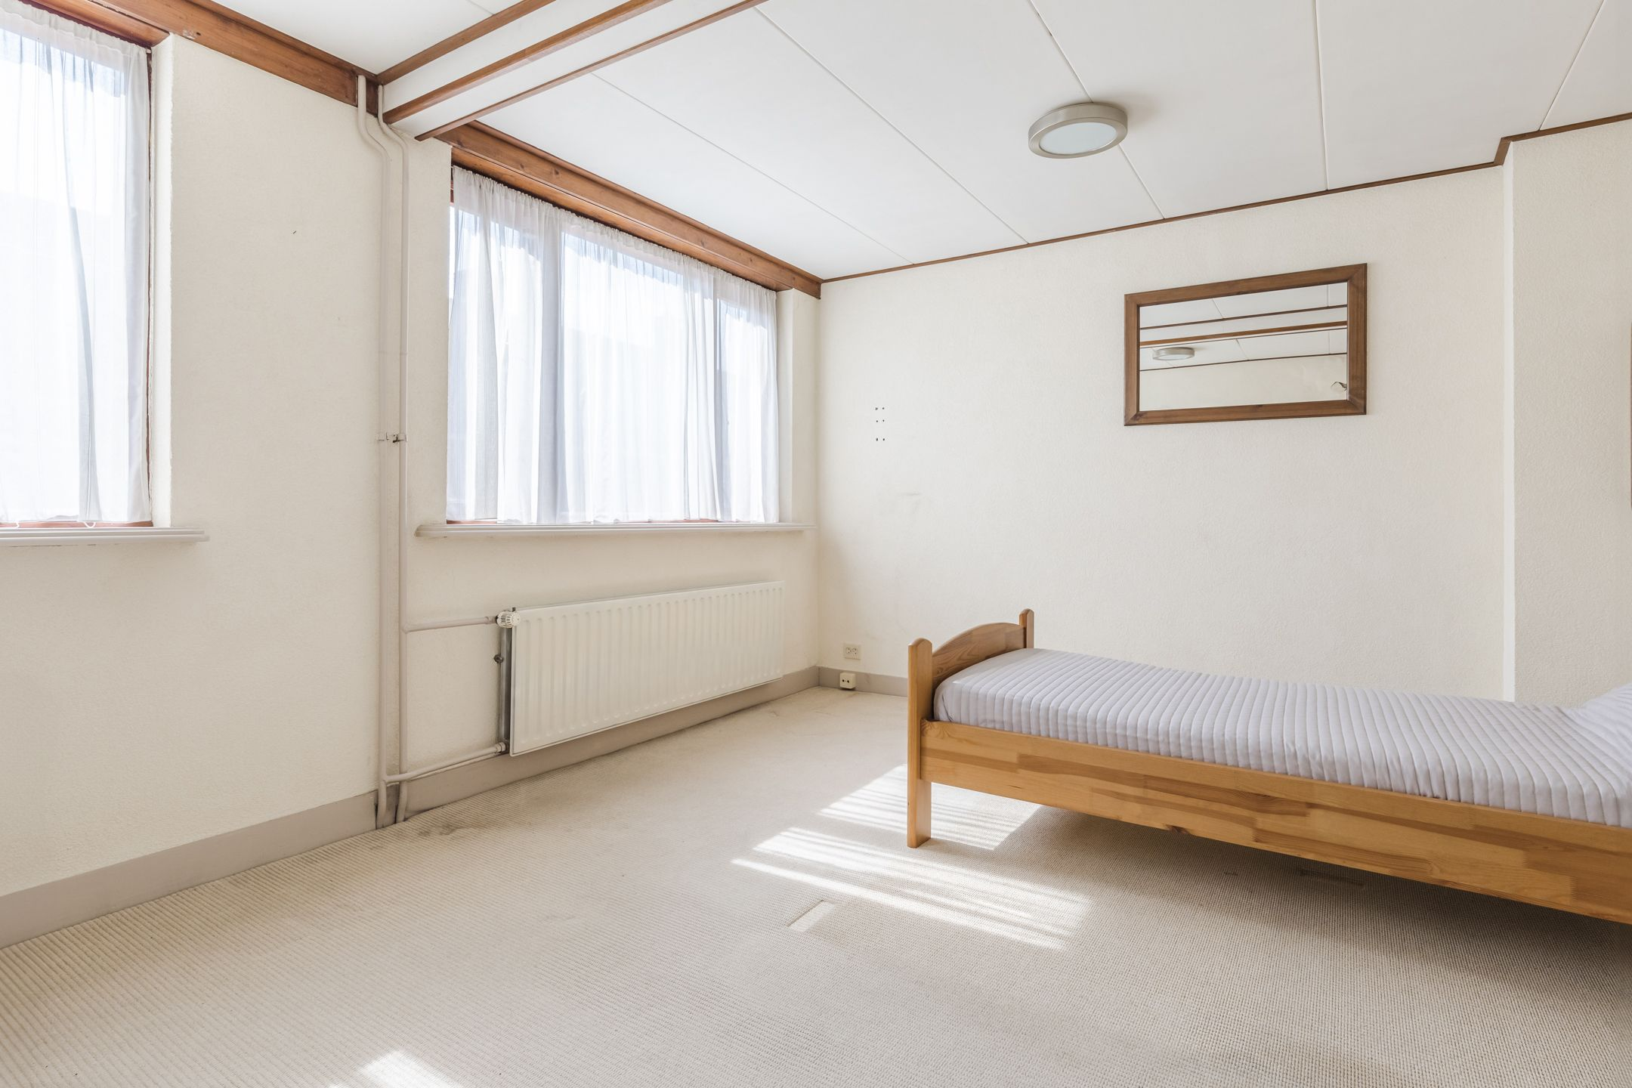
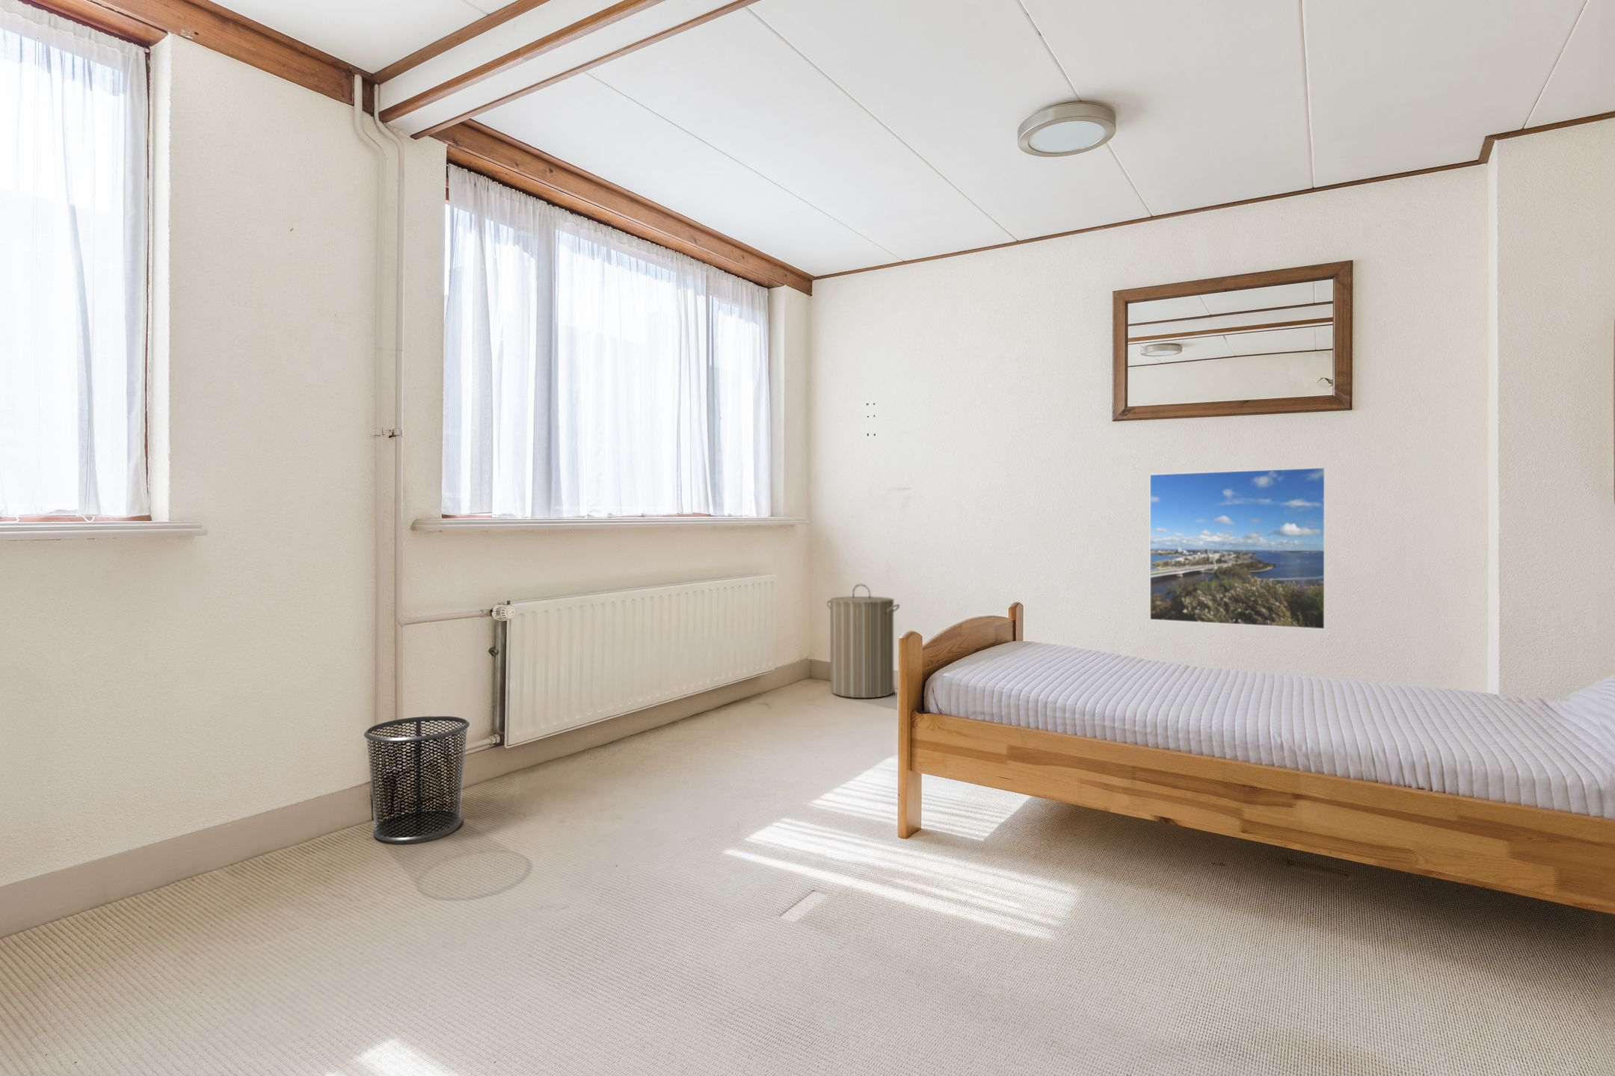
+ waste bin (418, 776)
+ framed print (1233, 546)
+ laundry hamper (862, 638)
